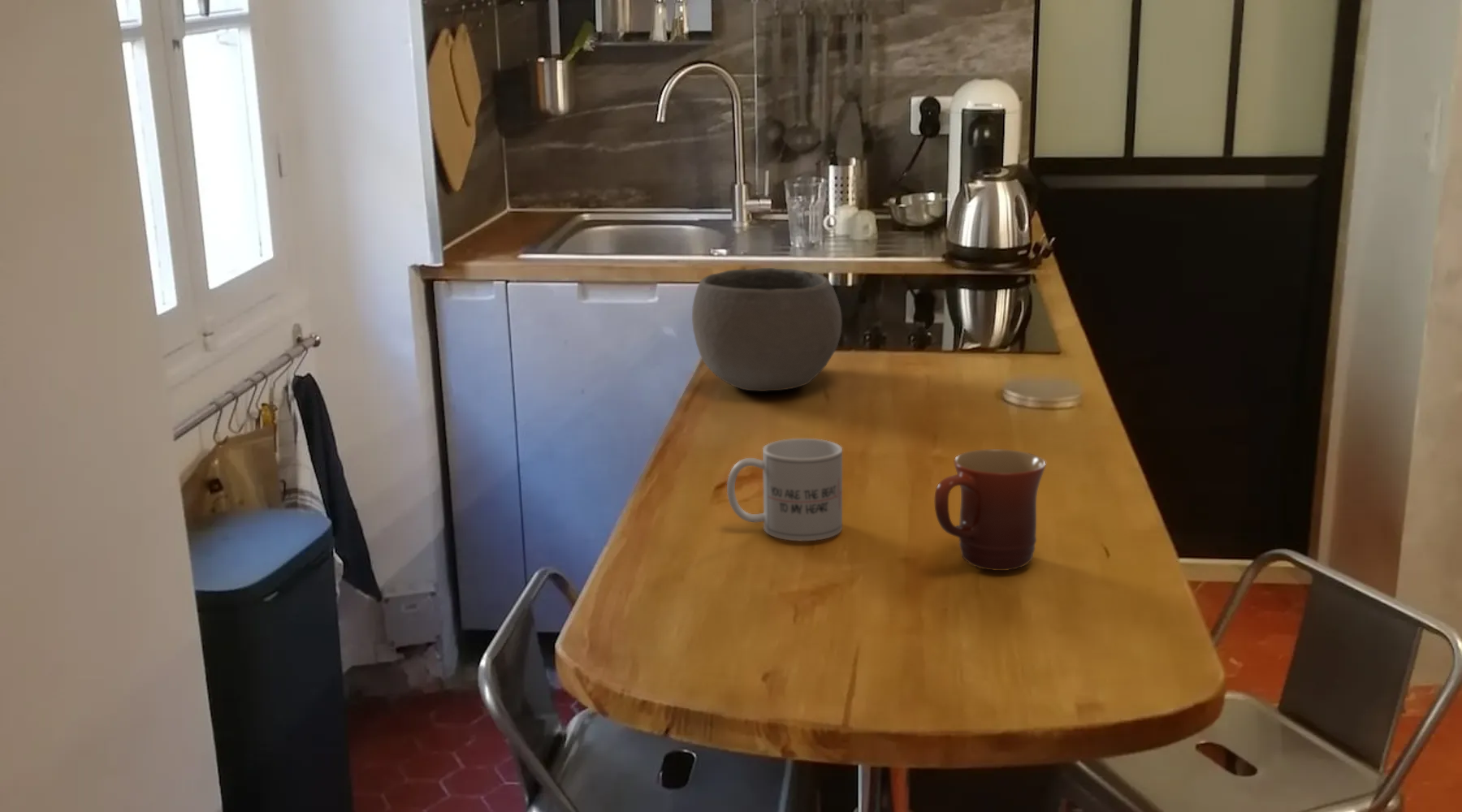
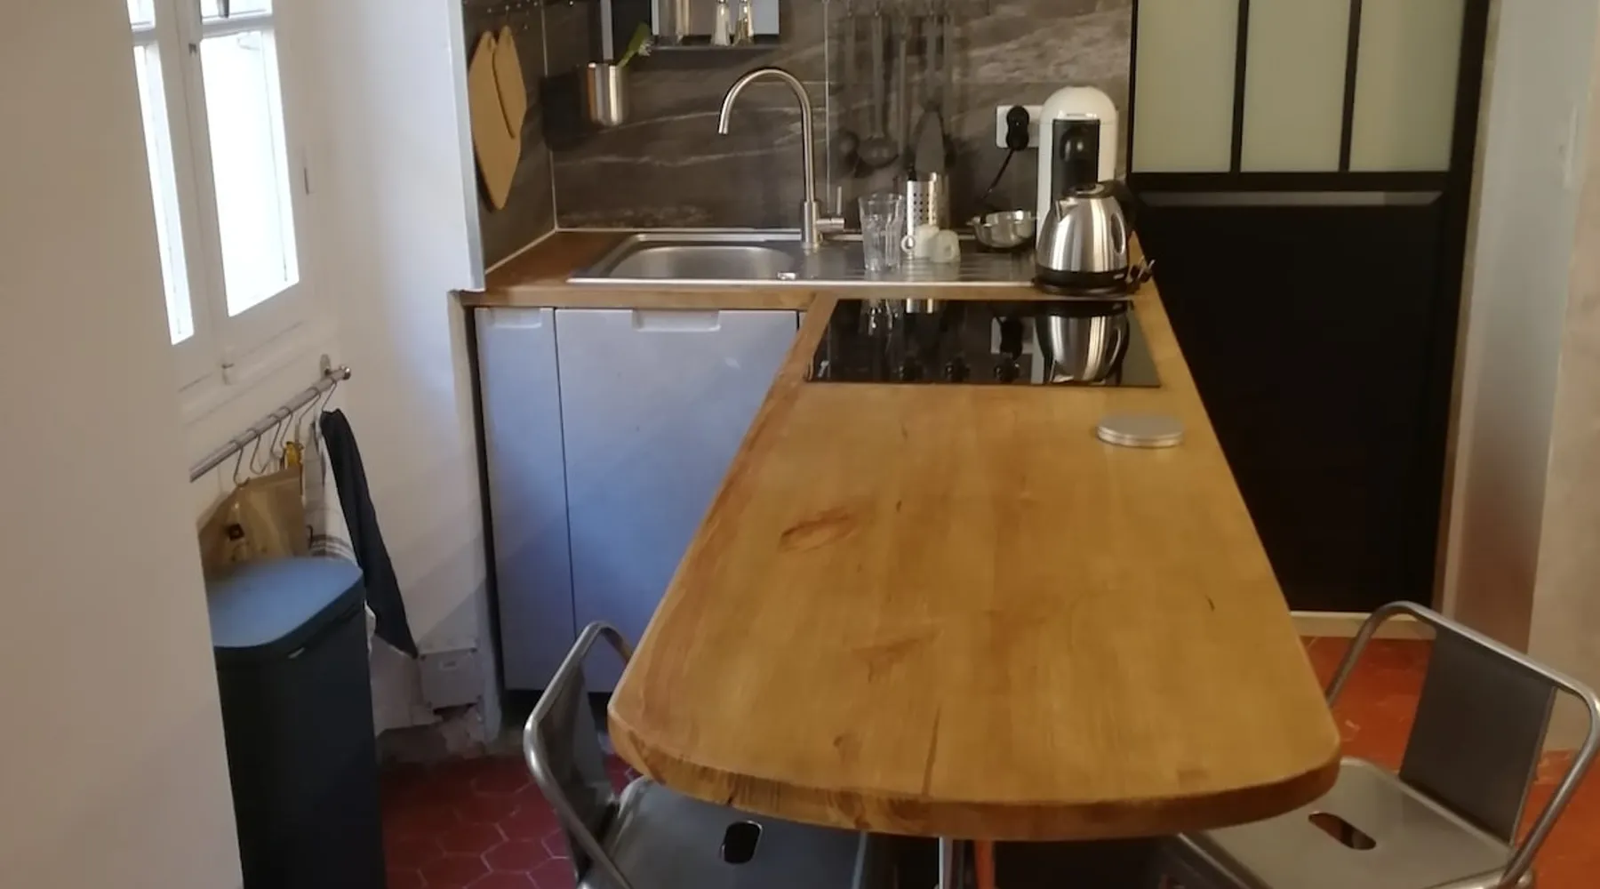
- bowl (766, 330)
- mug (985, 514)
- mug (785, 489)
